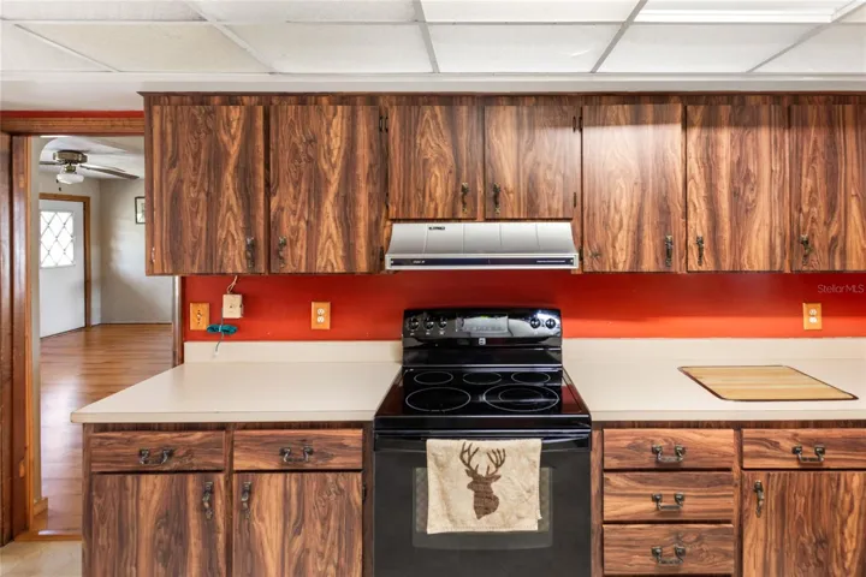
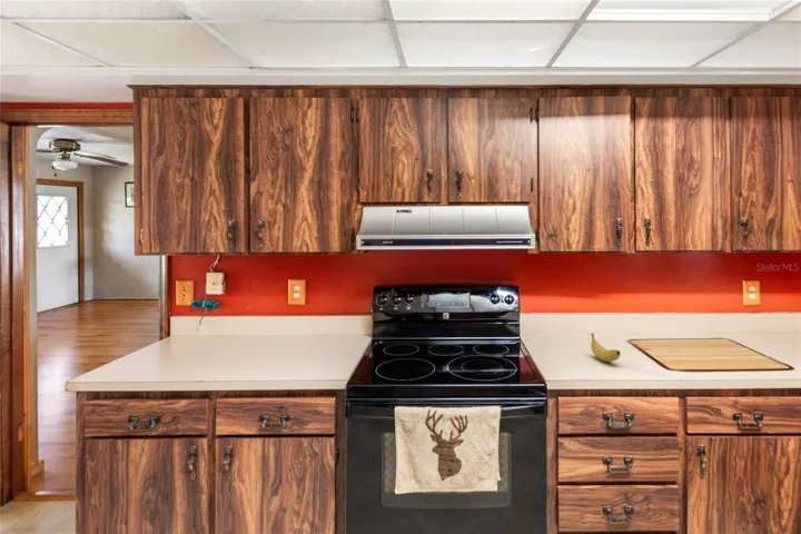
+ fruit (604, 348)
